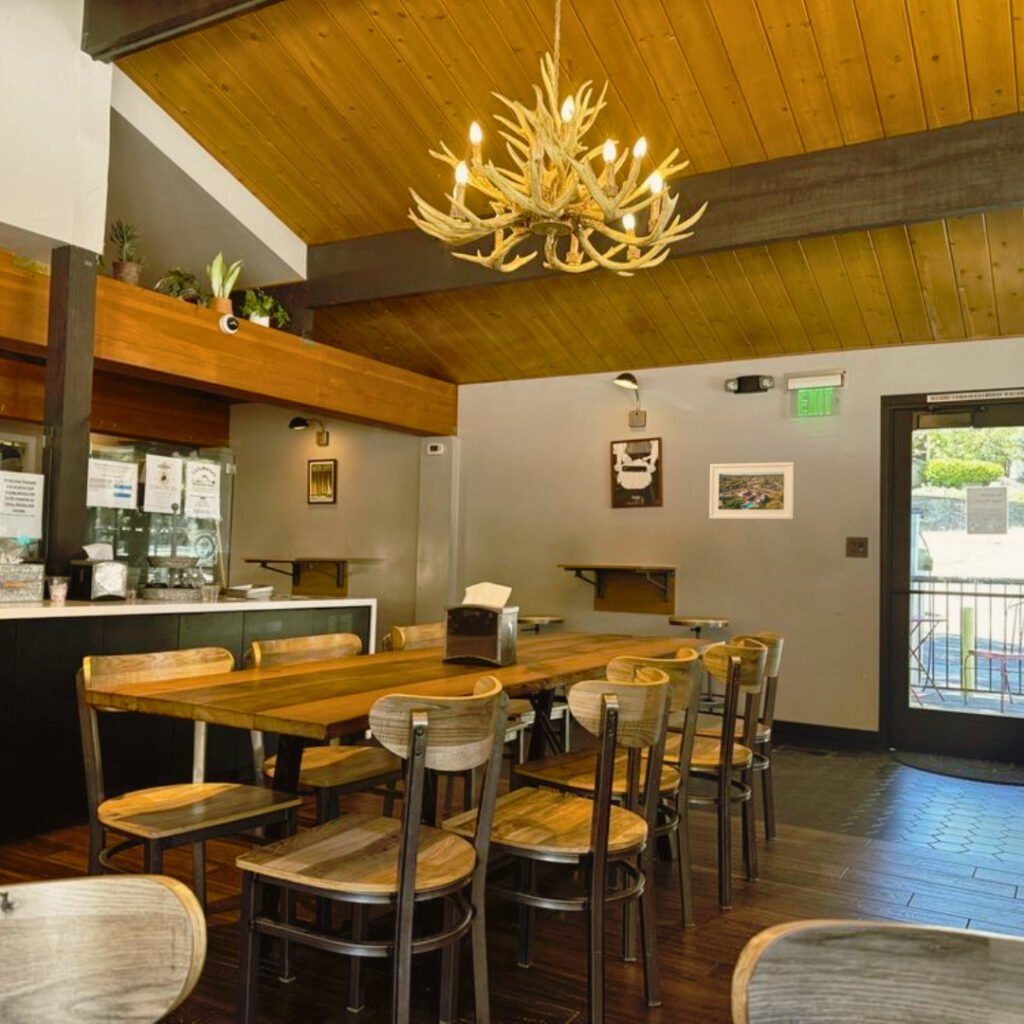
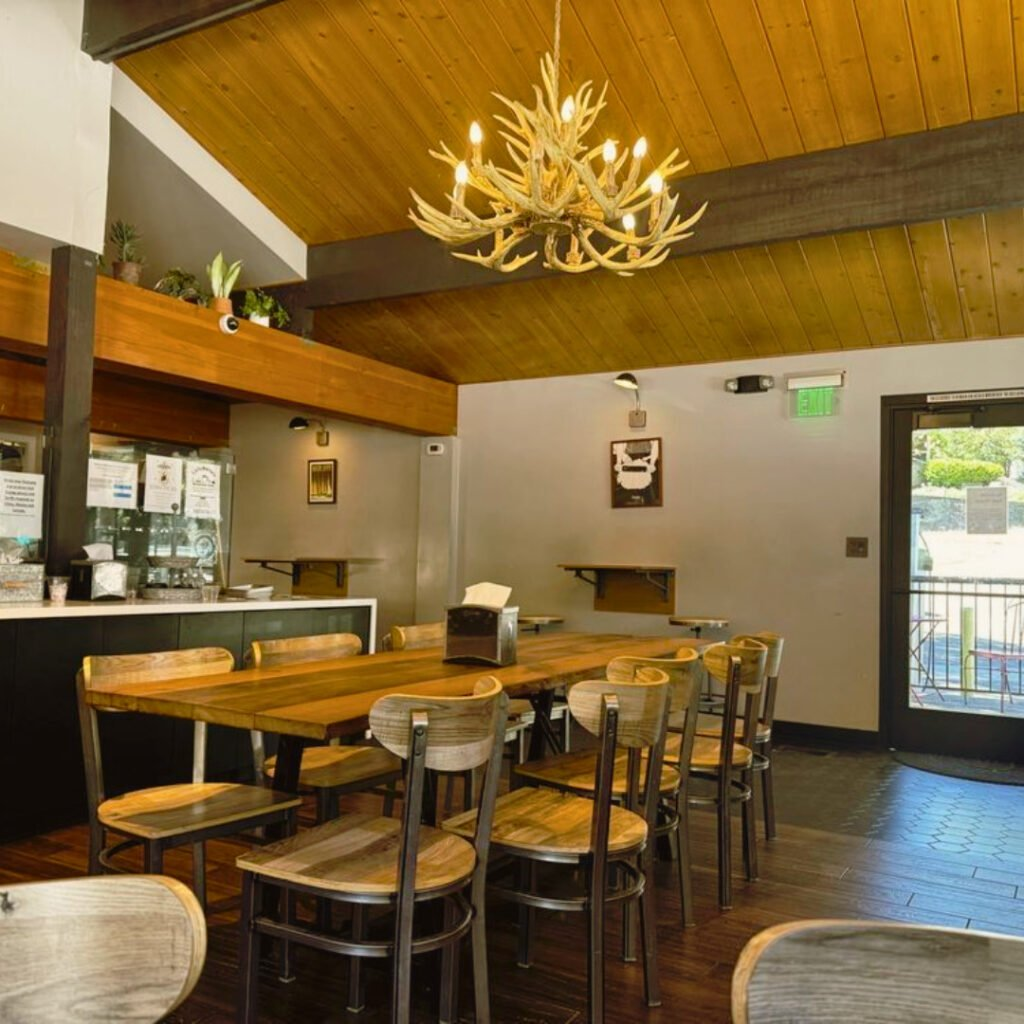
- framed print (750, 491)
